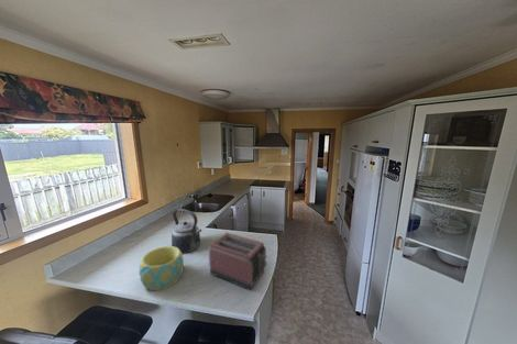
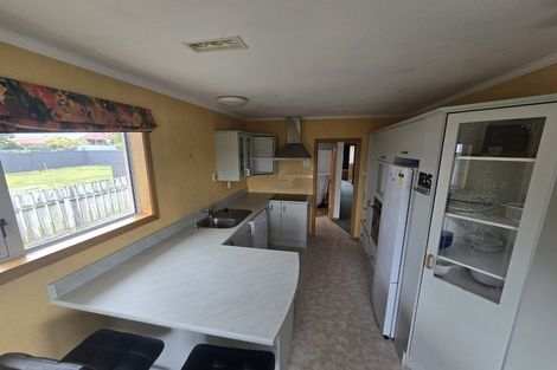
- toaster (240, 258)
- kettle (187, 229)
- bowl (162, 266)
